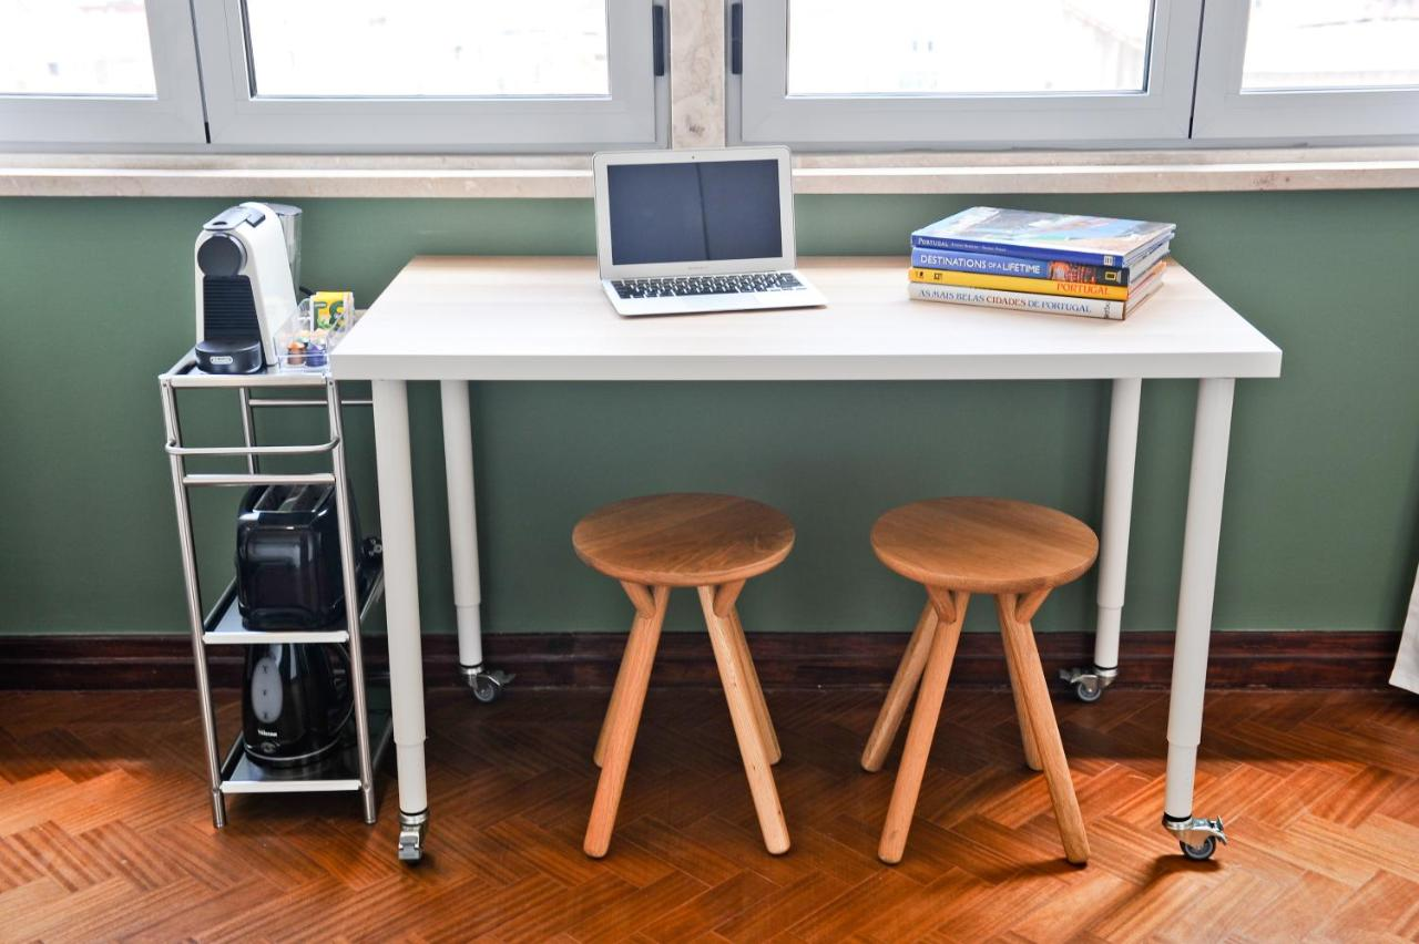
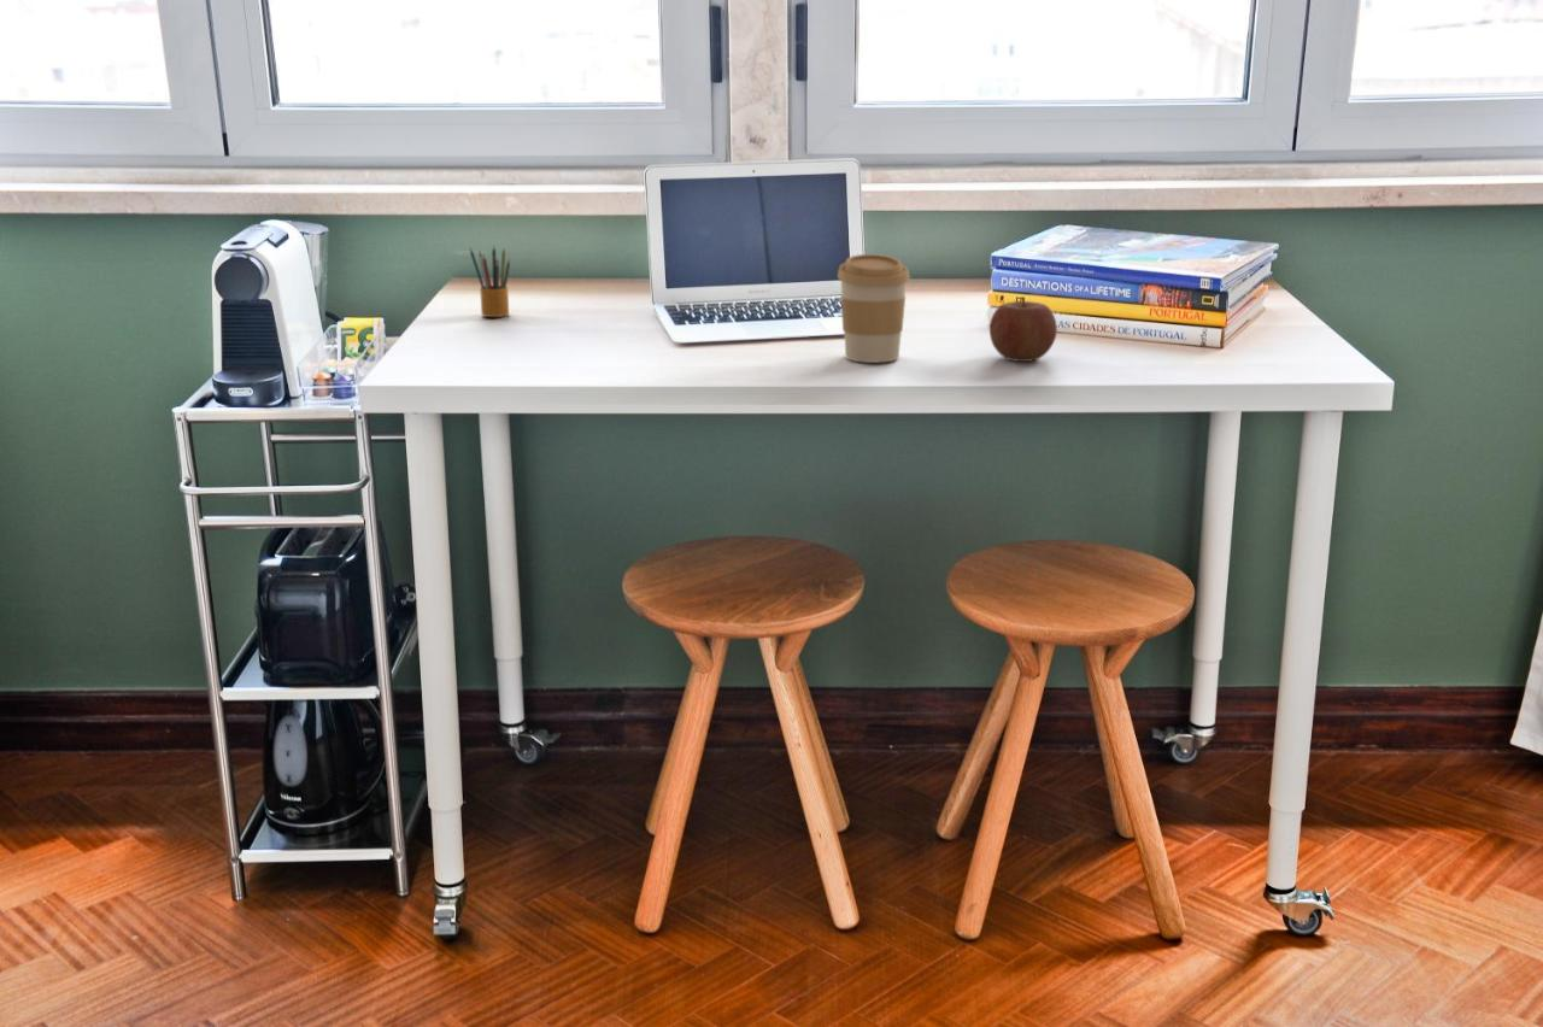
+ coffee cup (873, 307)
+ pencil box (493, 280)
+ apple (1022, 328)
